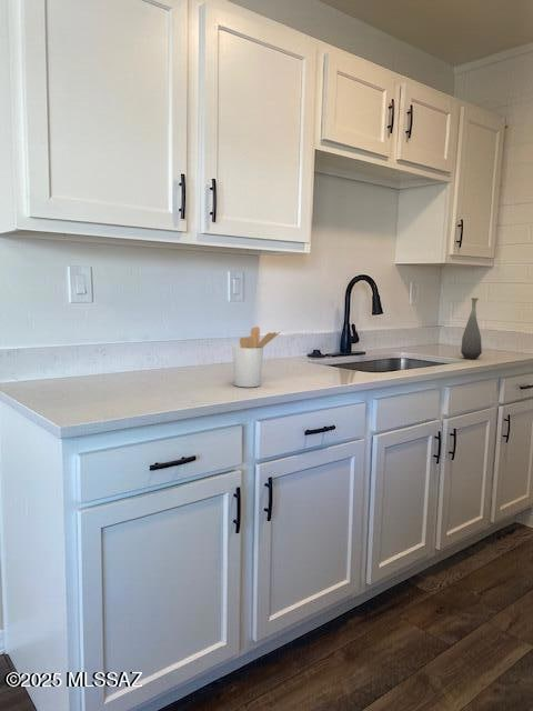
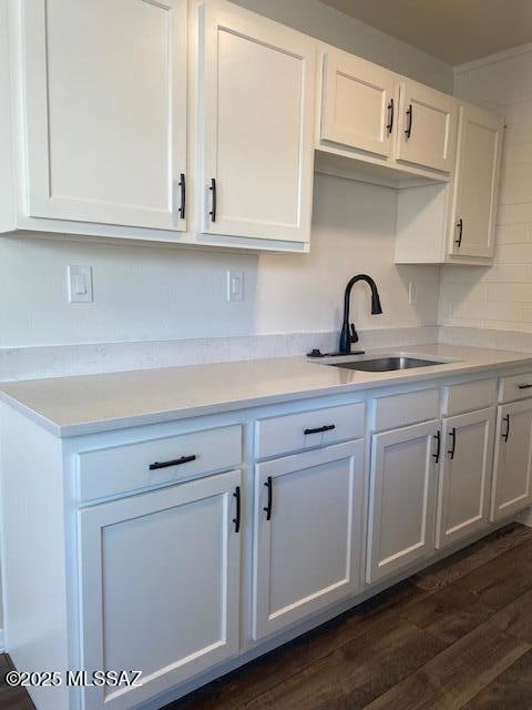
- bottle (471, 328)
- utensil holder (255, 357)
